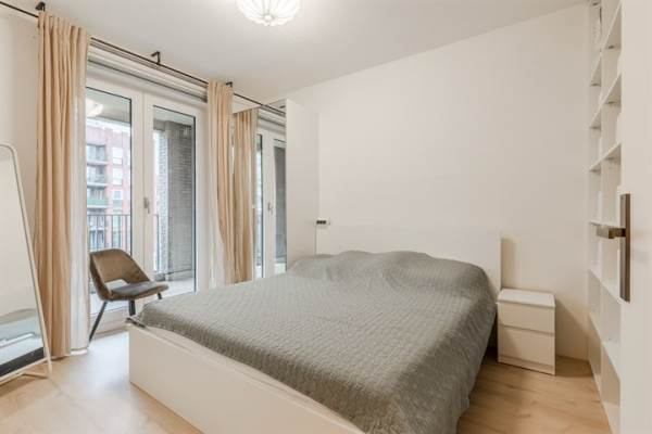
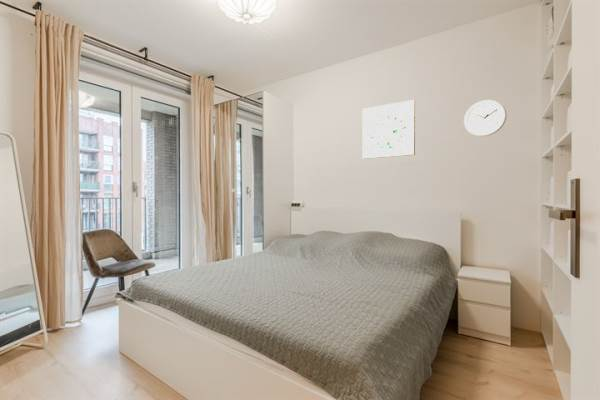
+ wall art (387, 130)
+ wall clock (484, 118)
